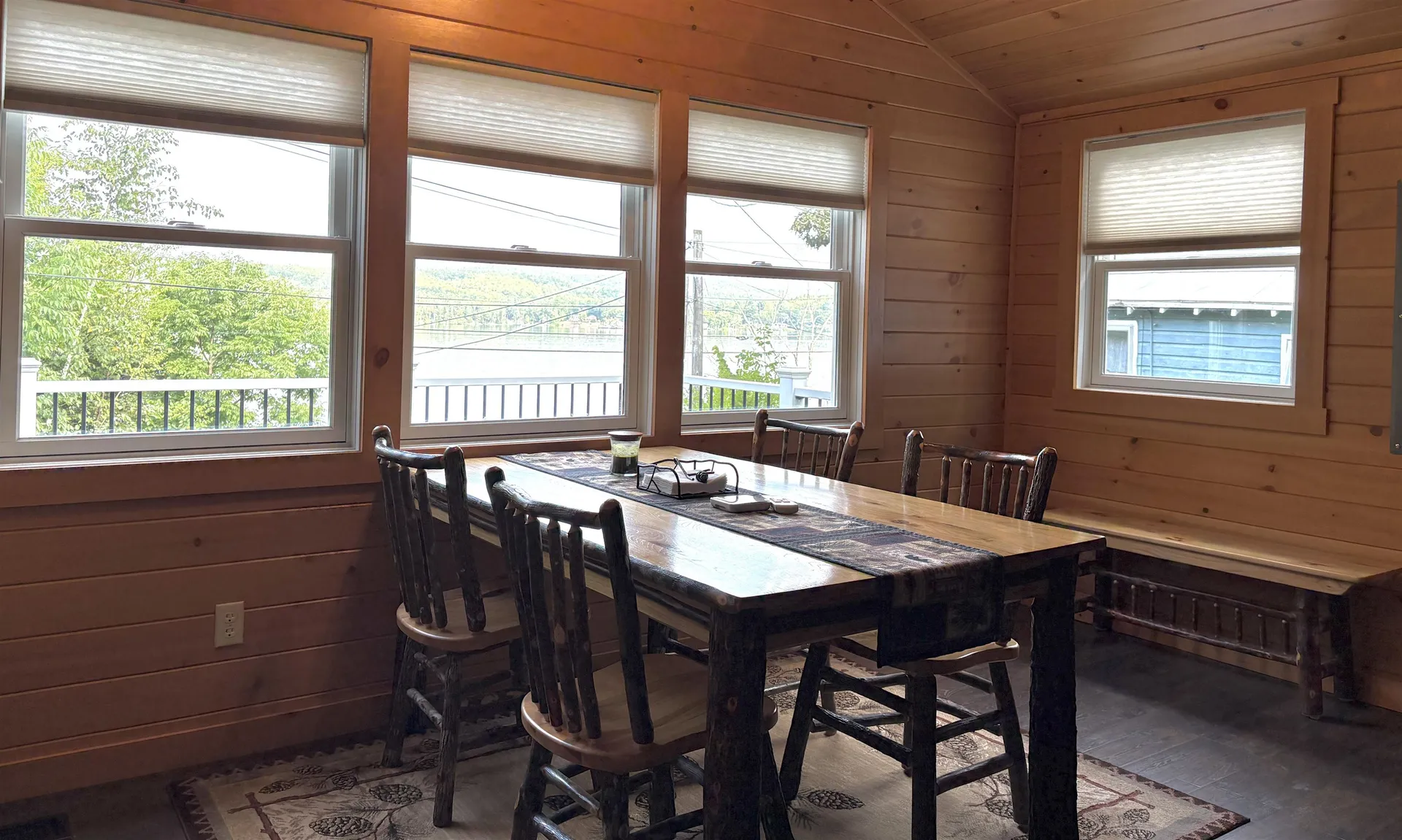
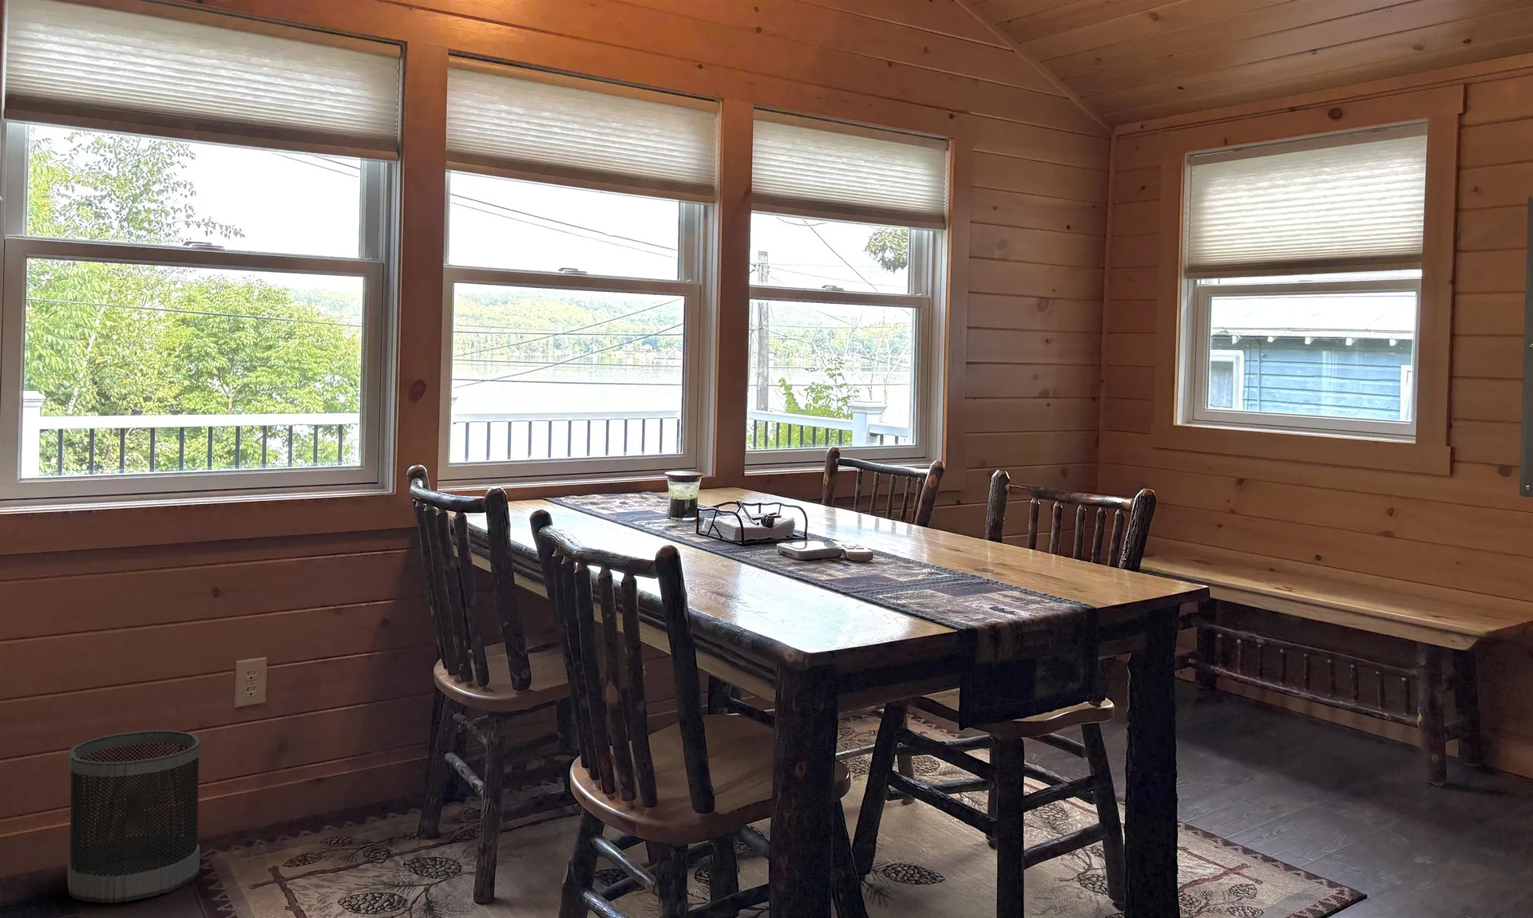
+ wastebasket (134, 812)
